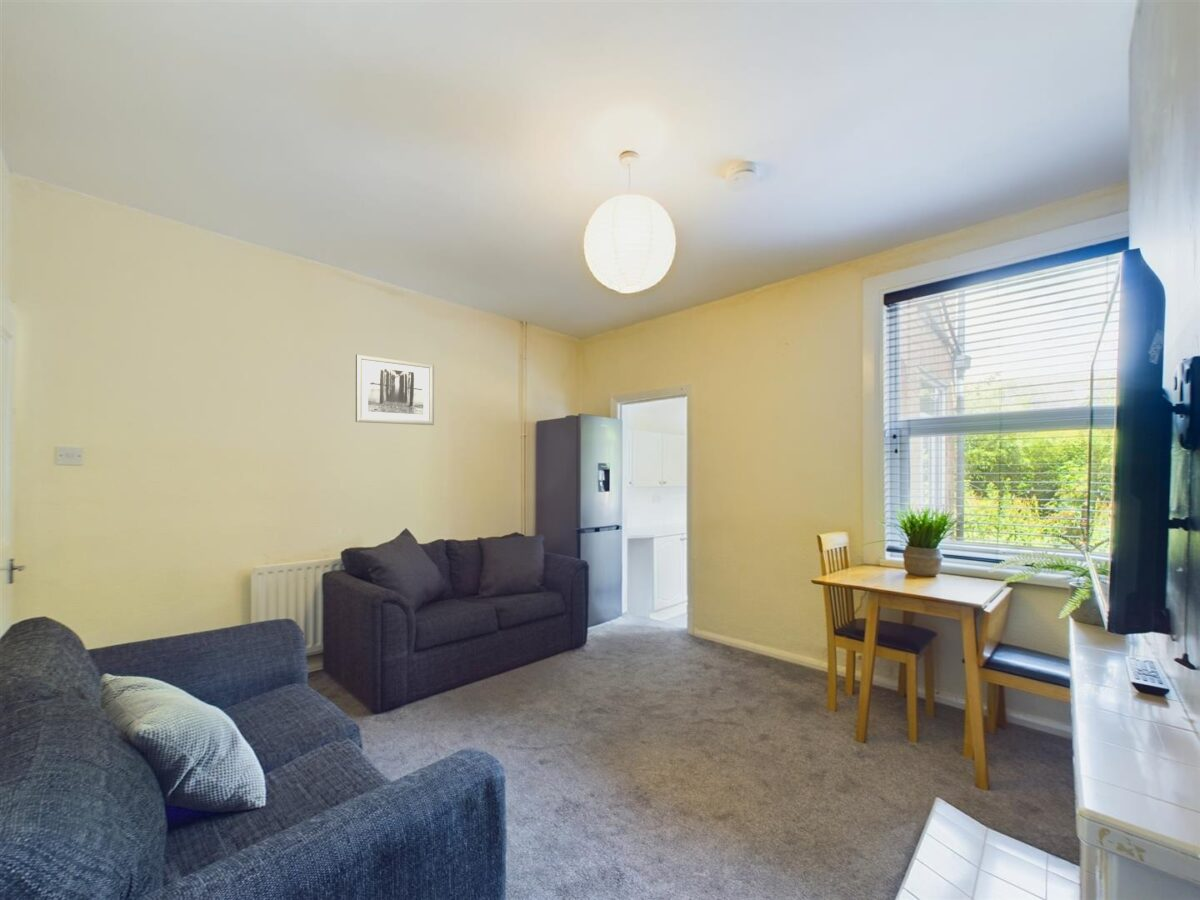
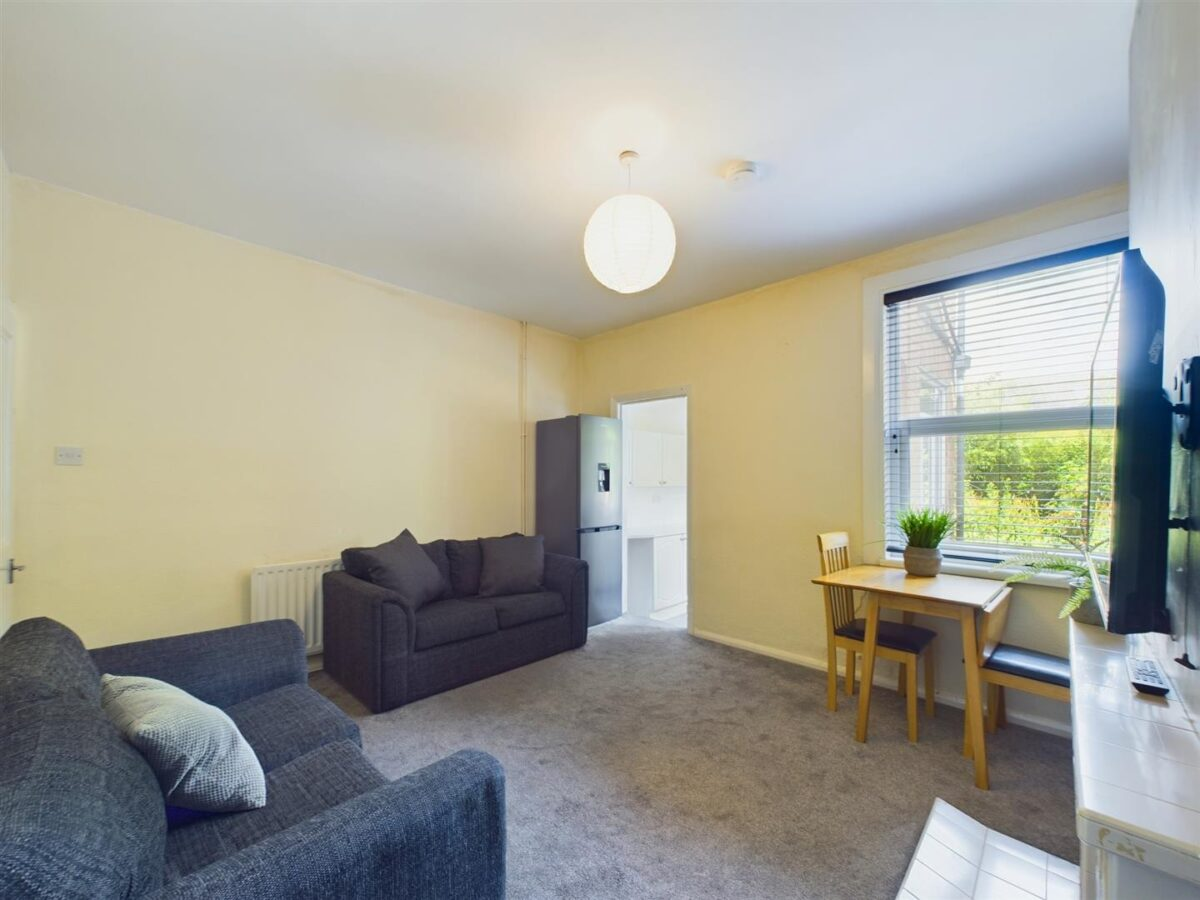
- wall art (396, 391)
